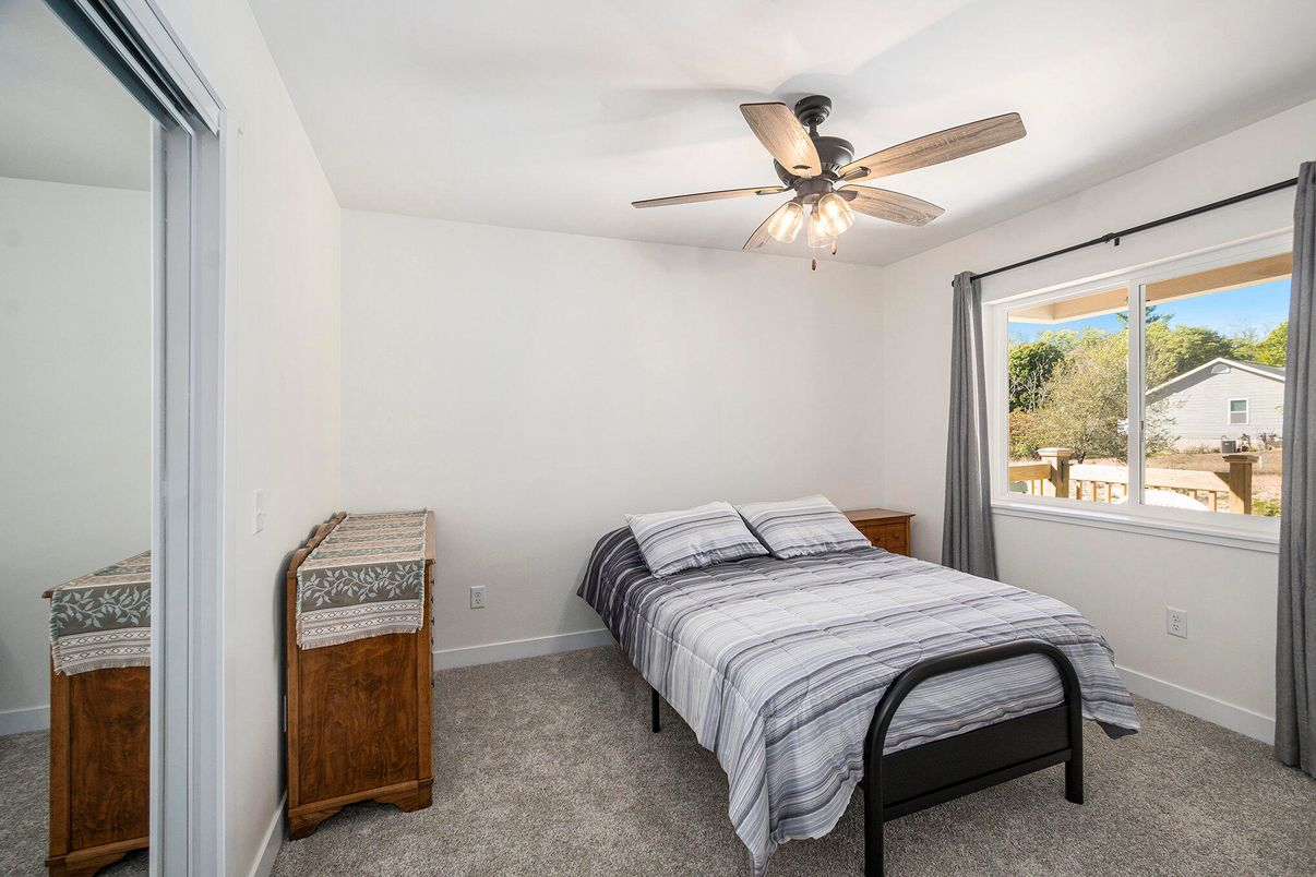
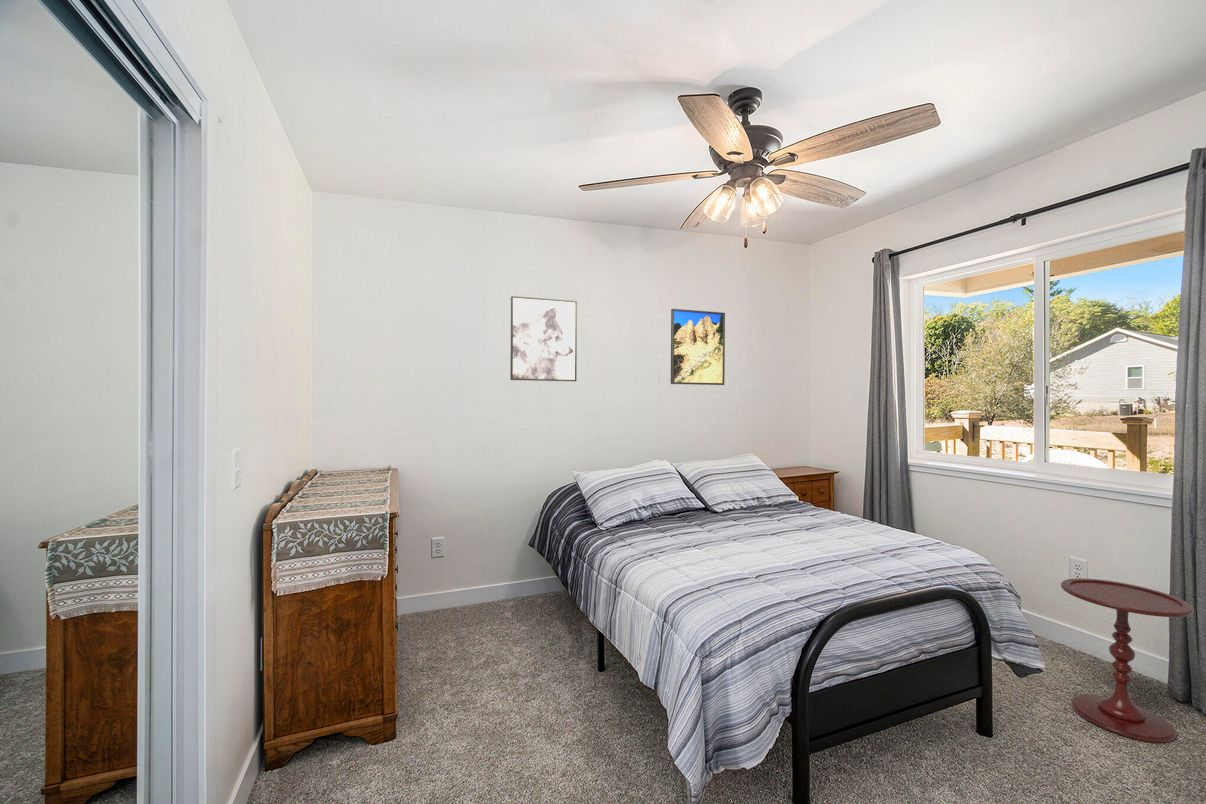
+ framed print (698, 347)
+ wall art (544, 339)
+ side table (1122, 656)
